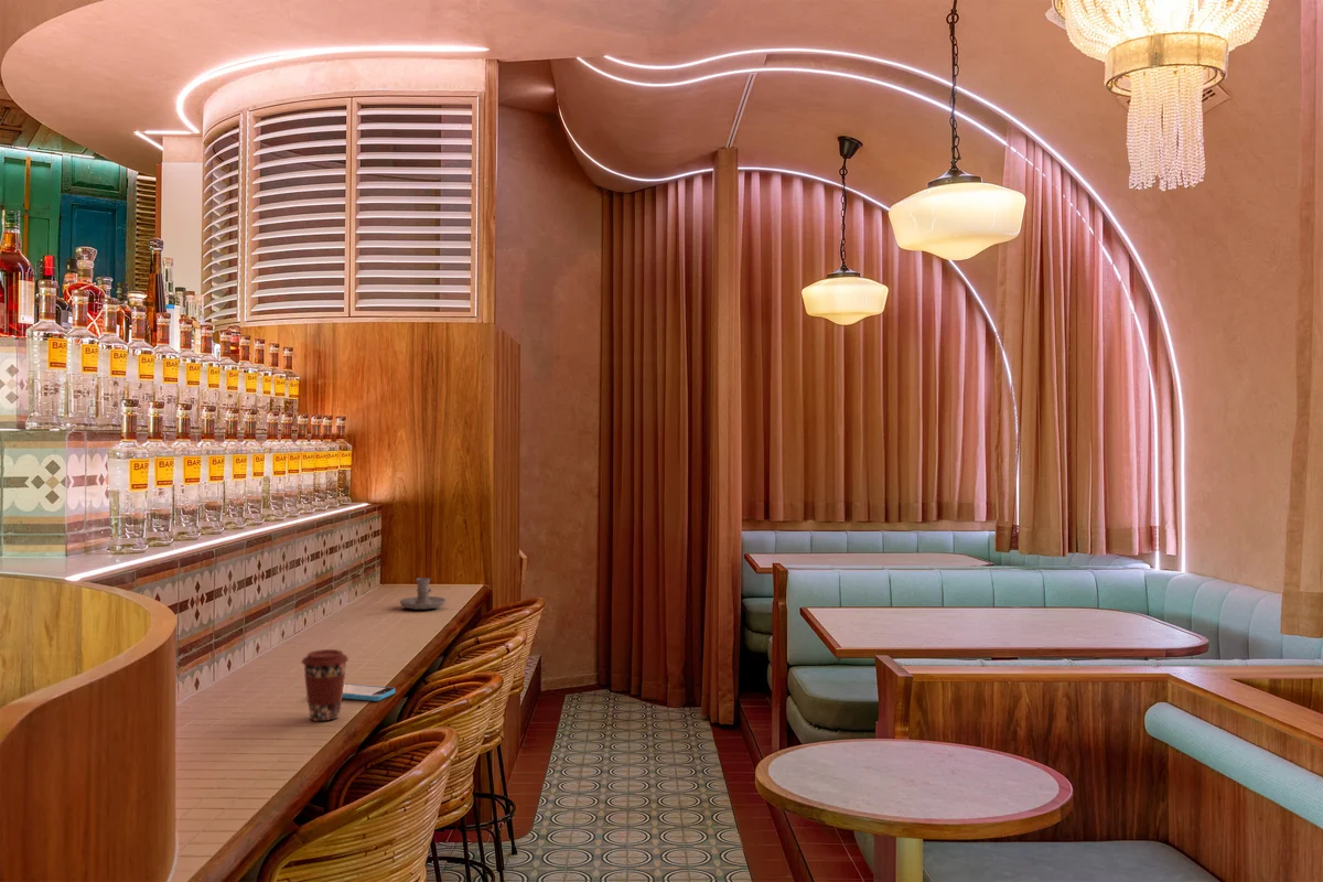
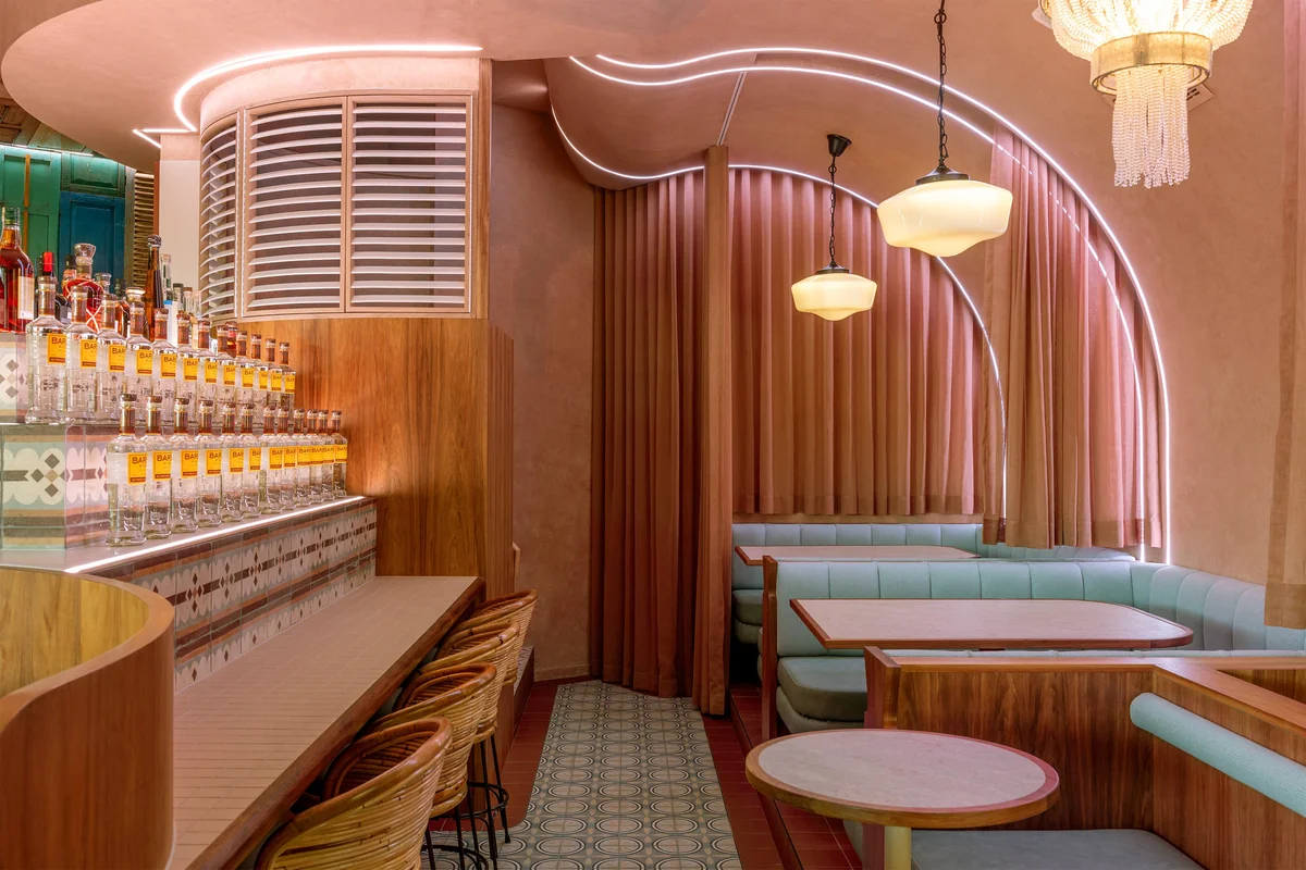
- candle holder (422, 592)
- smartphone (355, 691)
- coffee cup (324, 685)
